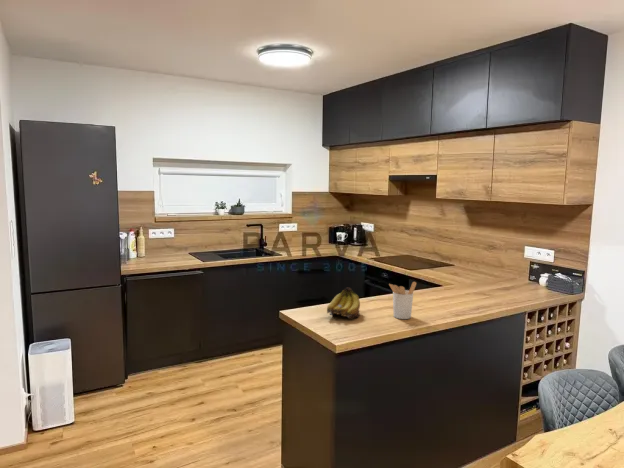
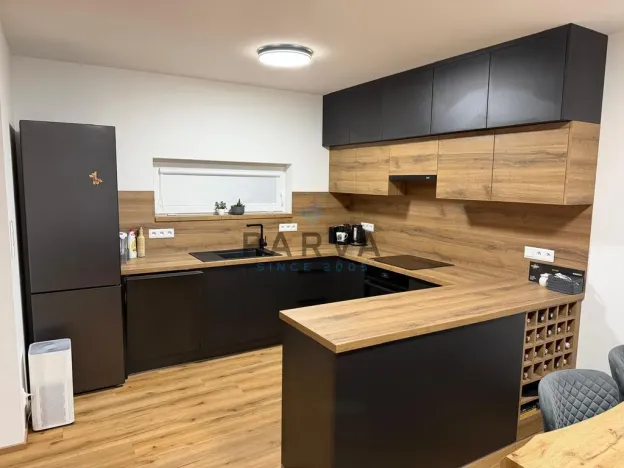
- fruit (343, 303)
- utensil holder (401, 299)
